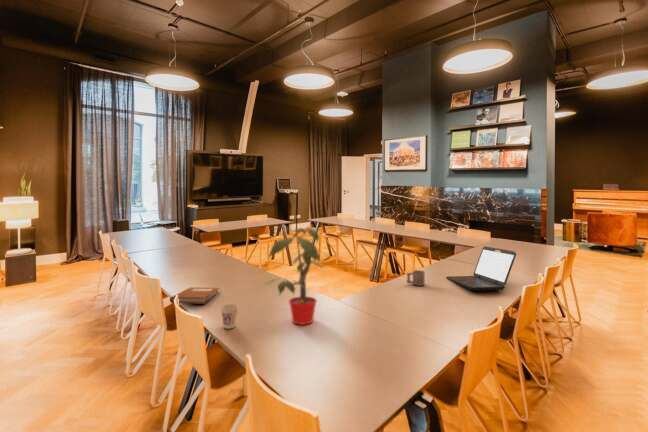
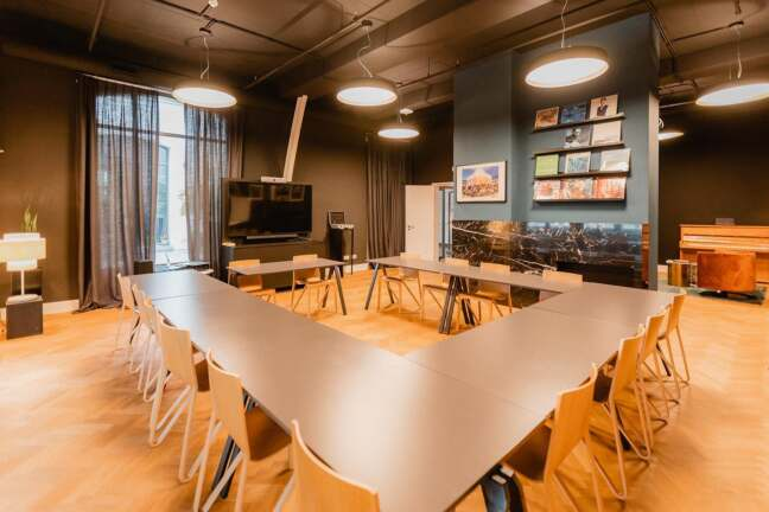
- mug (415, 277)
- potted plant (297, 272)
- notebook (196, 294)
- laptop (478, 266)
- cup (229, 316)
